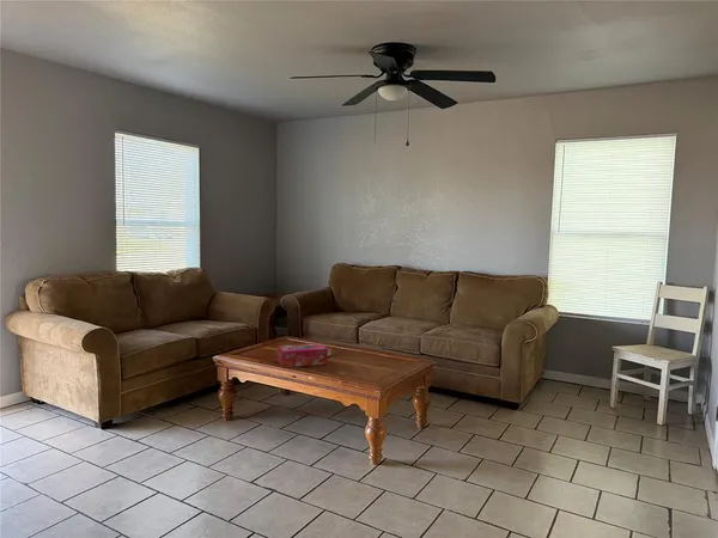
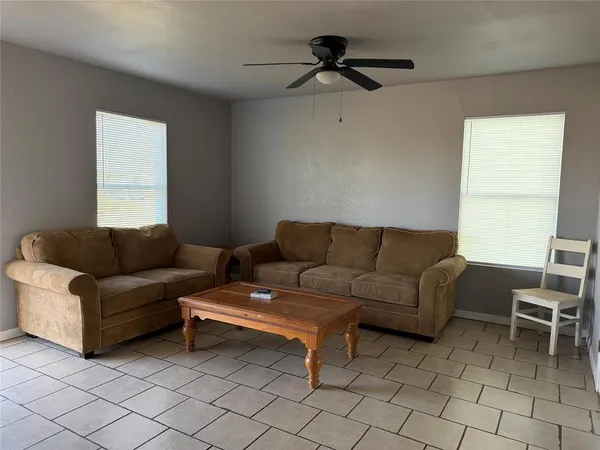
- tissue box (302, 354)
